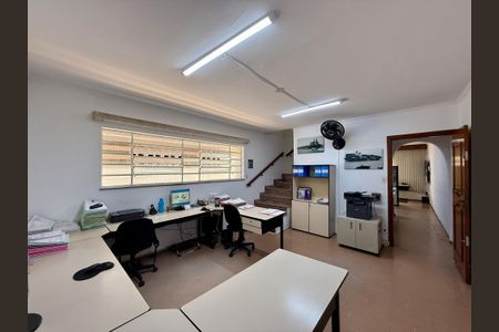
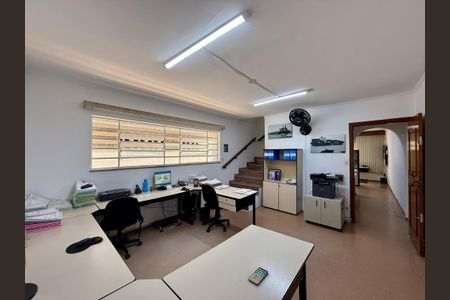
+ smartphone (258, 275)
